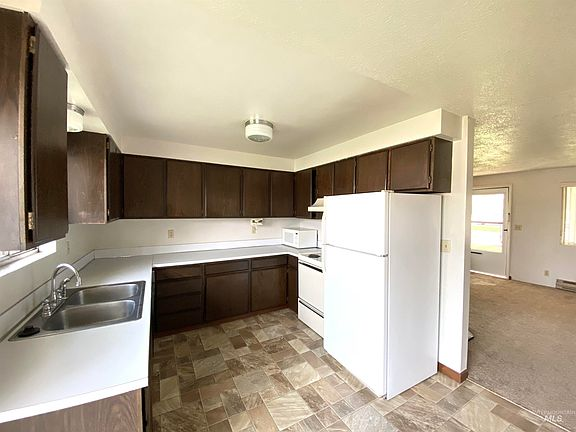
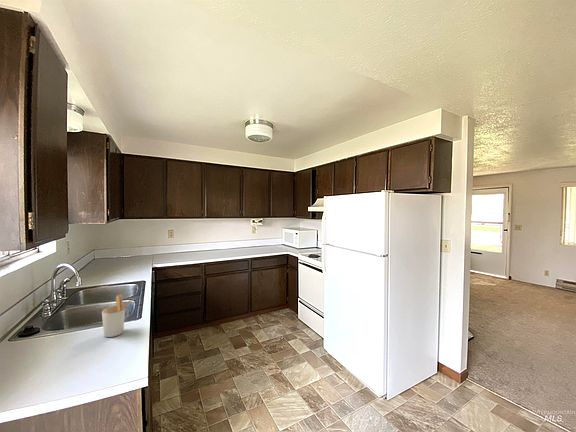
+ utensil holder (119, 315)
